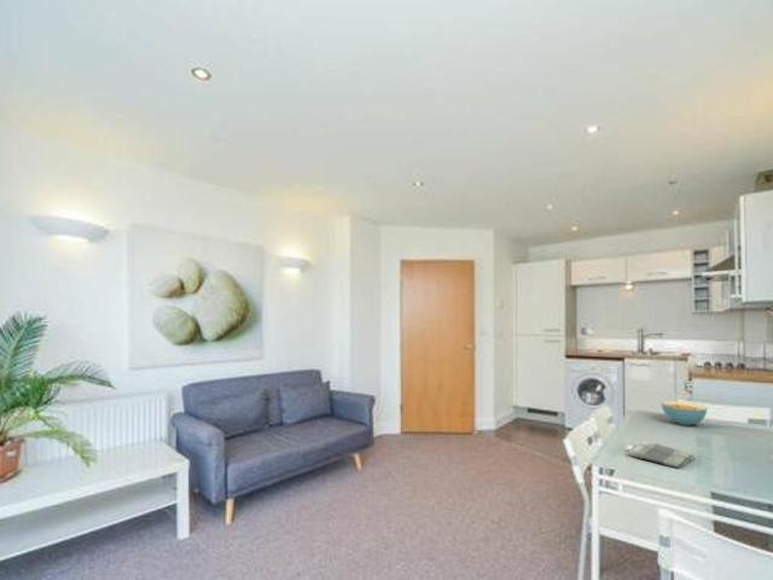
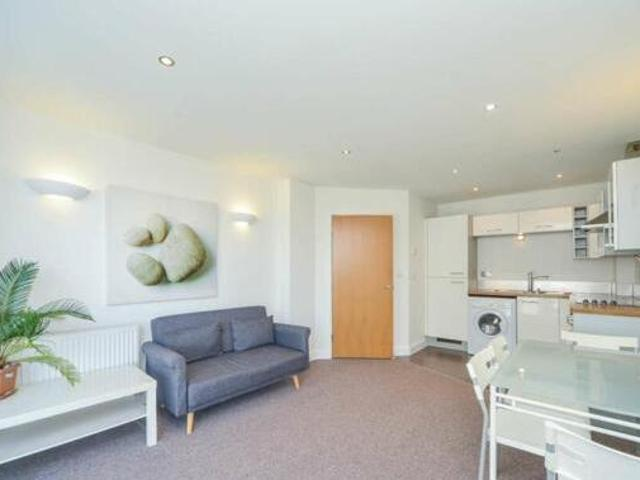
- dish towel (661, 453)
- cereal bowl (684, 414)
